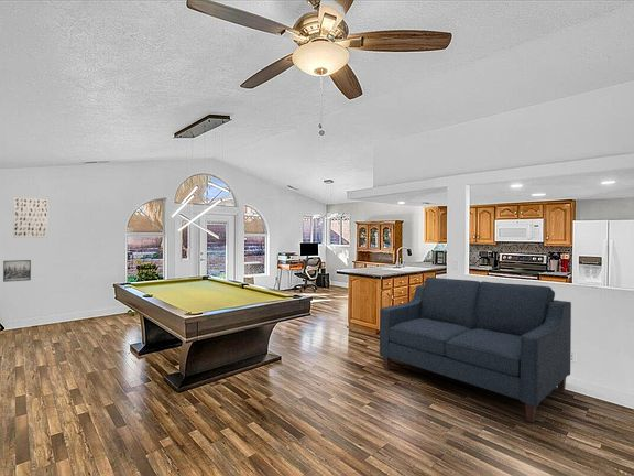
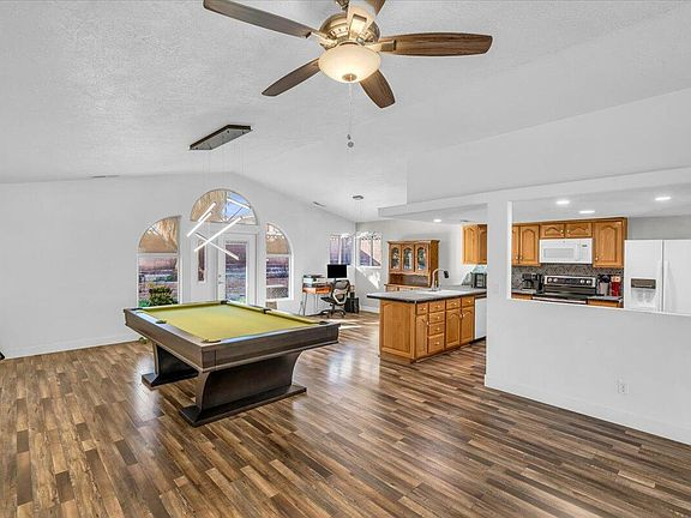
- wall art (17, 270)
- sofa (468, 331)
- wall art (31, 217)
